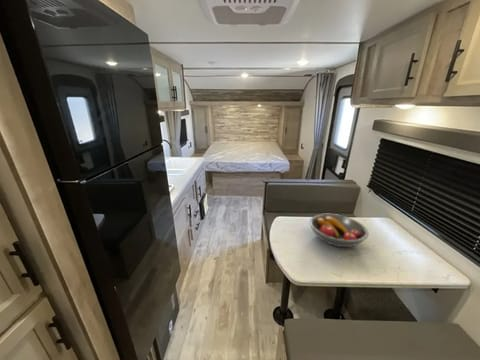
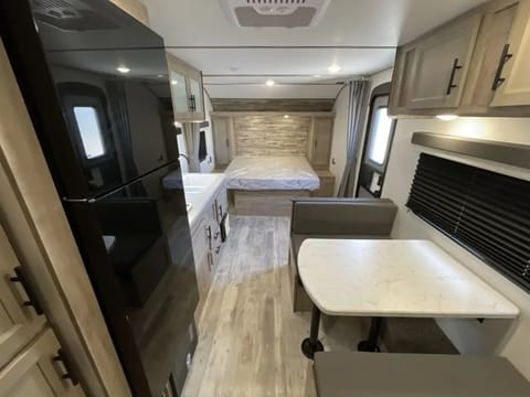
- fruit bowl (336, 230)
